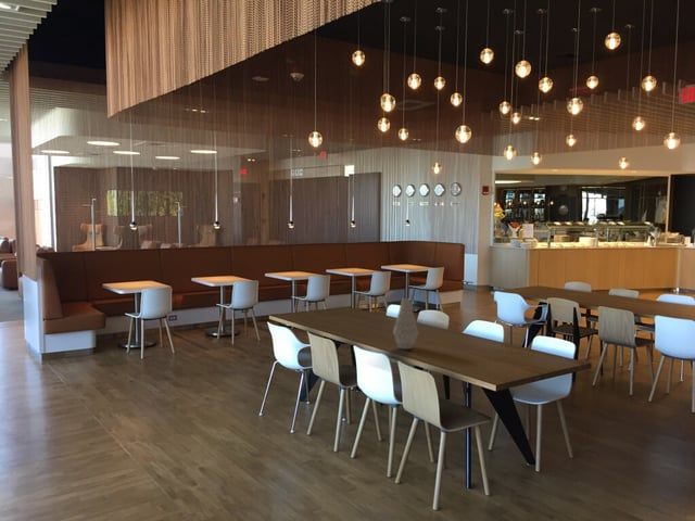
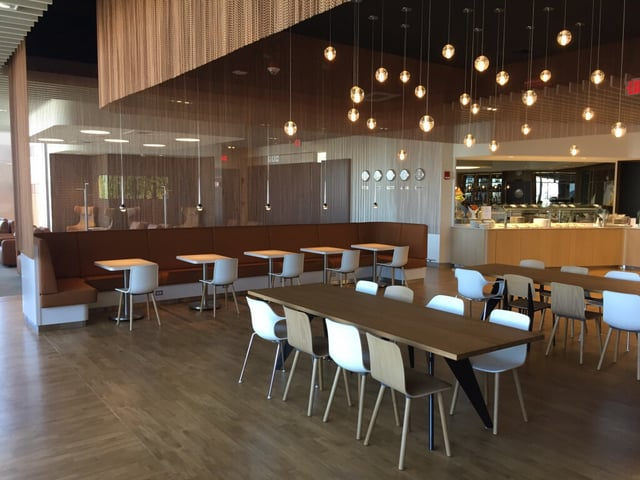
- vase (405, 323)
